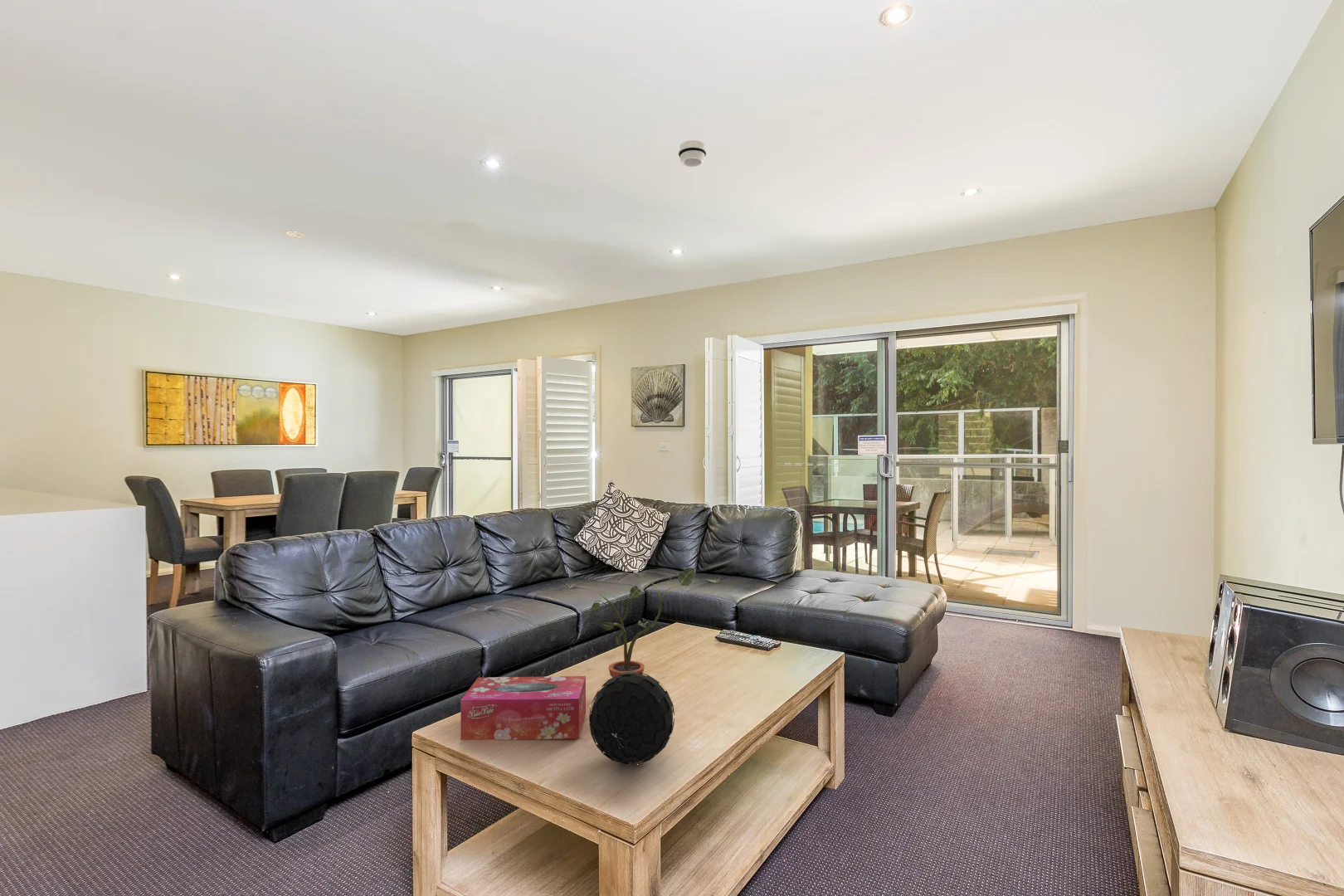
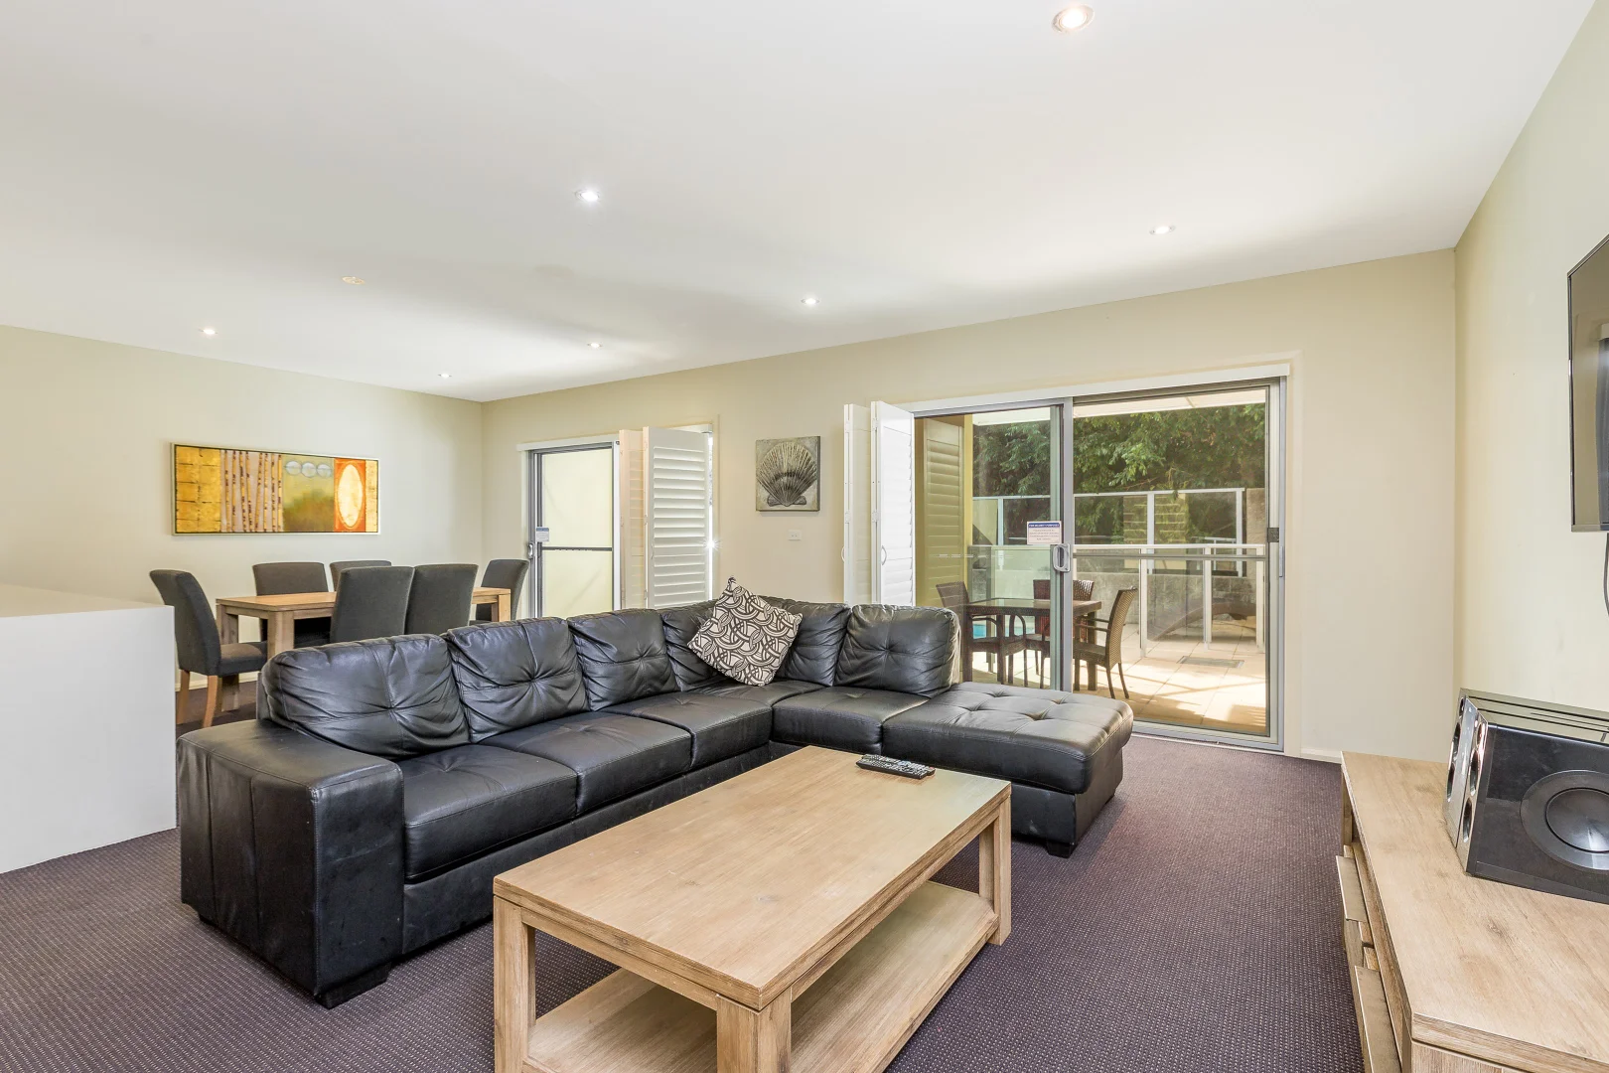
- potted plant (639, 632)
- decorative orb (631, 717)
- tissue box (526, 706)
- smoke detector (692, 153)
